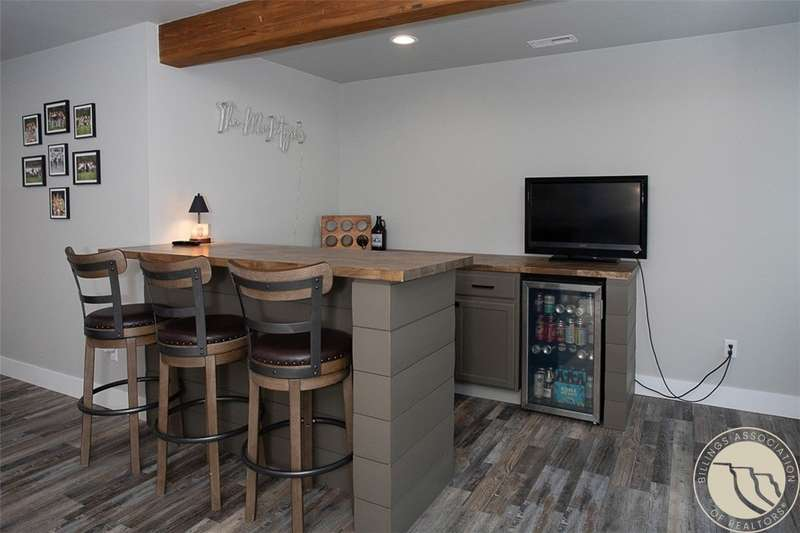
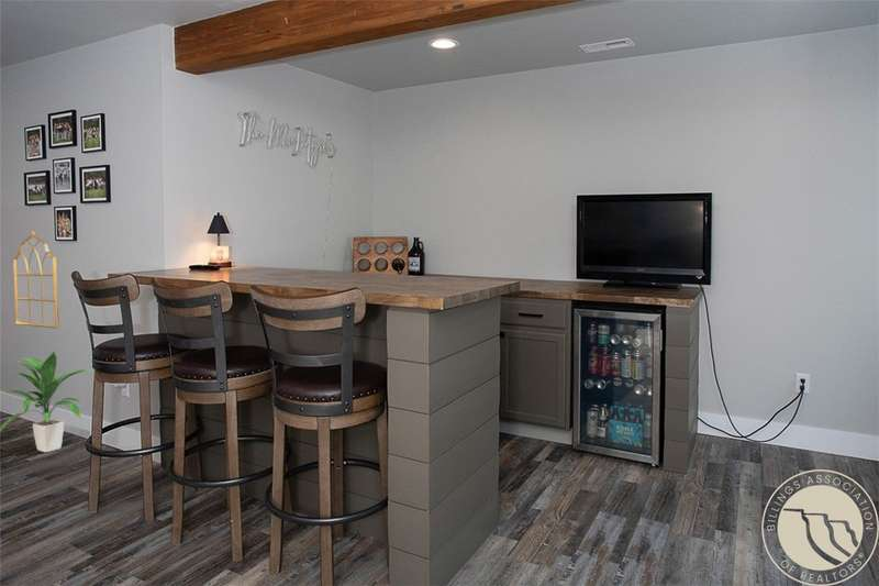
+ indoor plant (43, 399)
+ mirror (34, 278)
